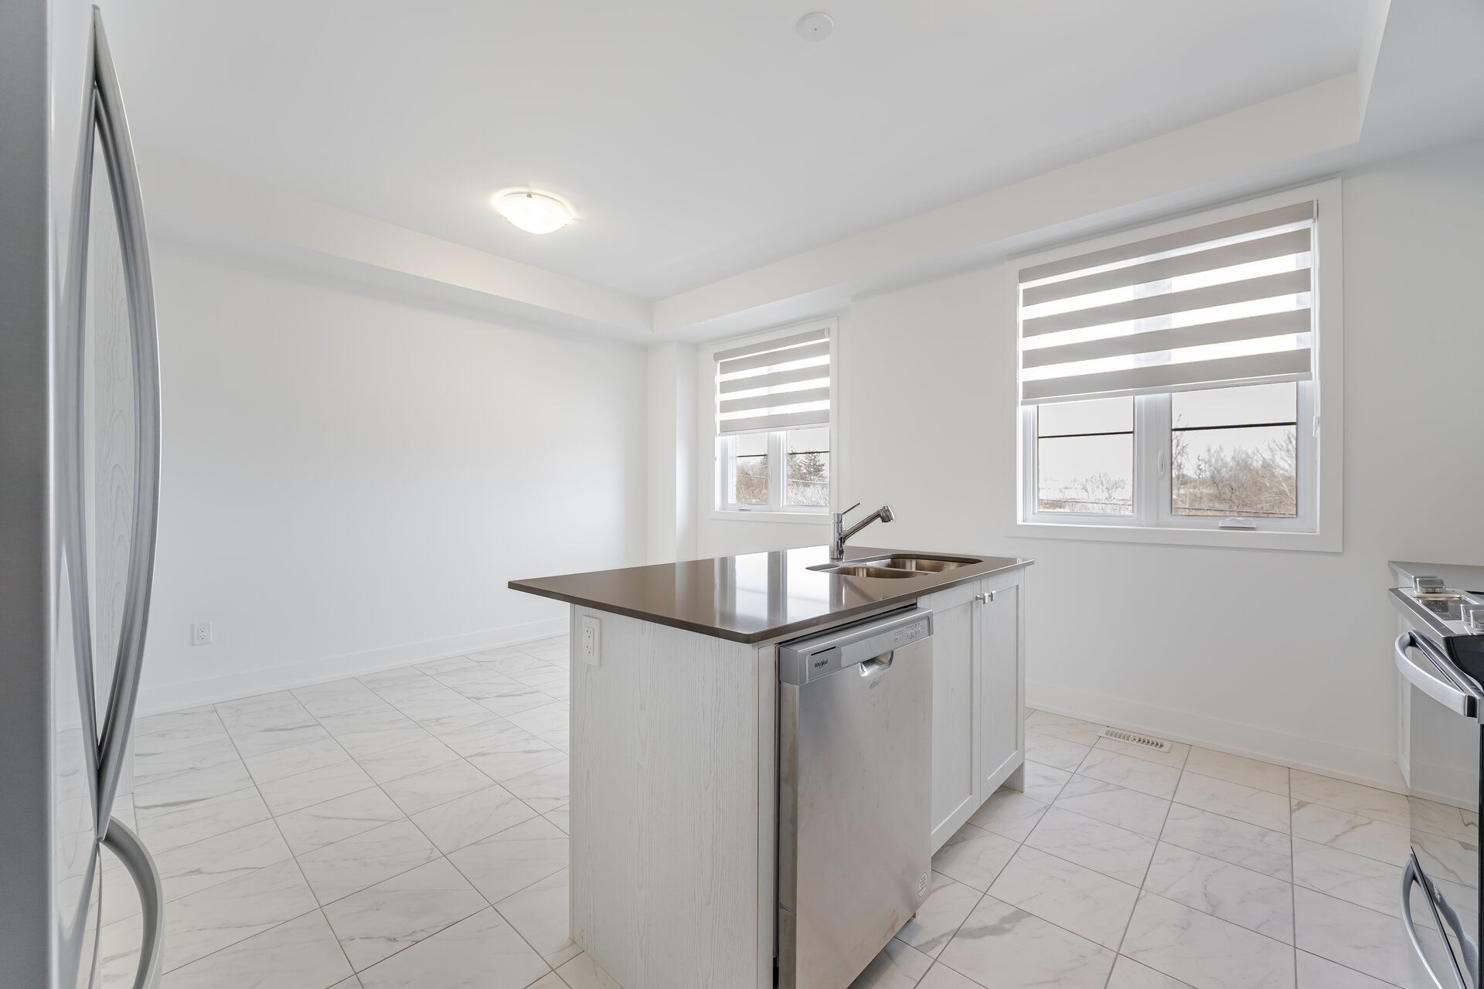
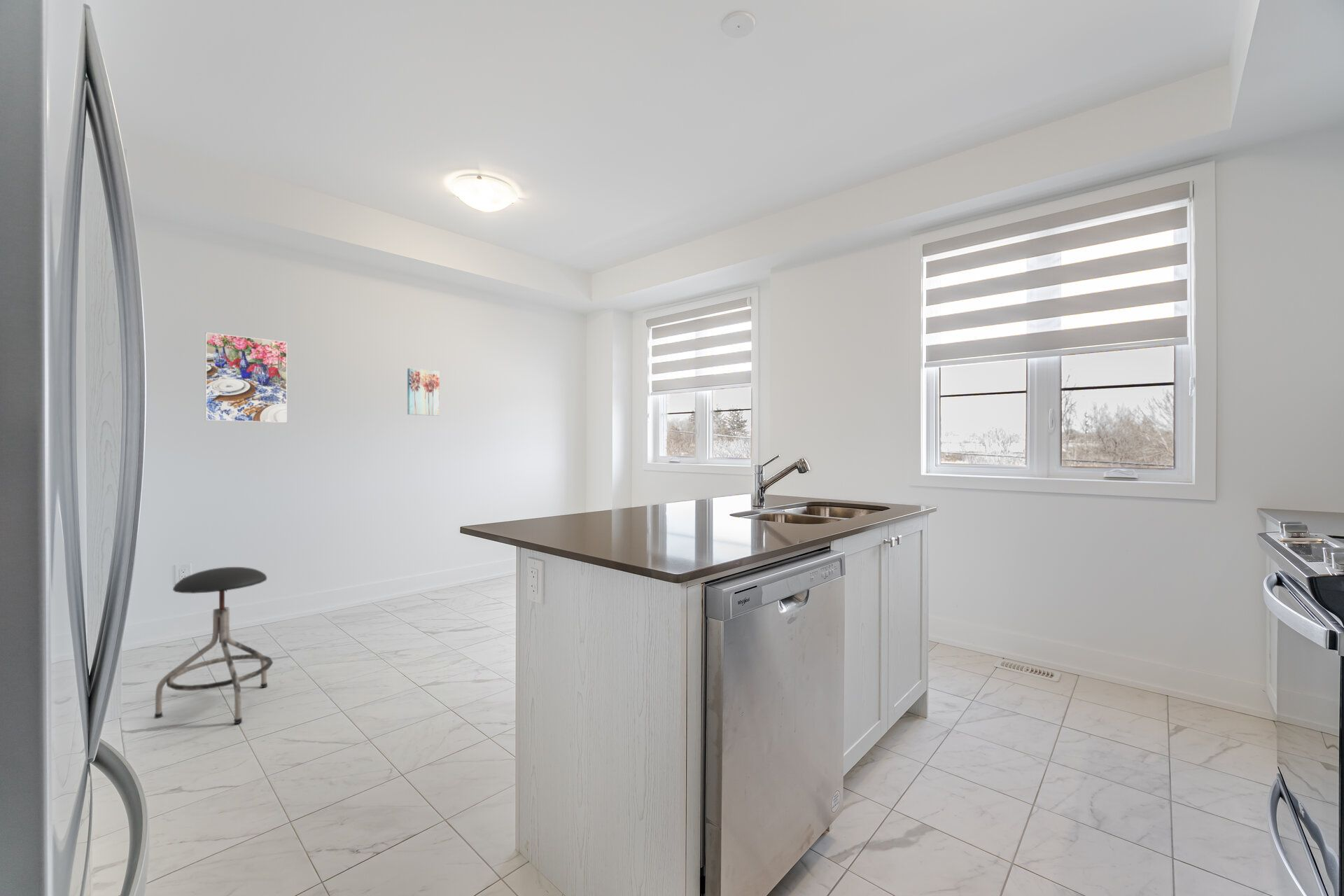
+ wall art (424, 392)
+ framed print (247, 379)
+ stool (214, 638)
